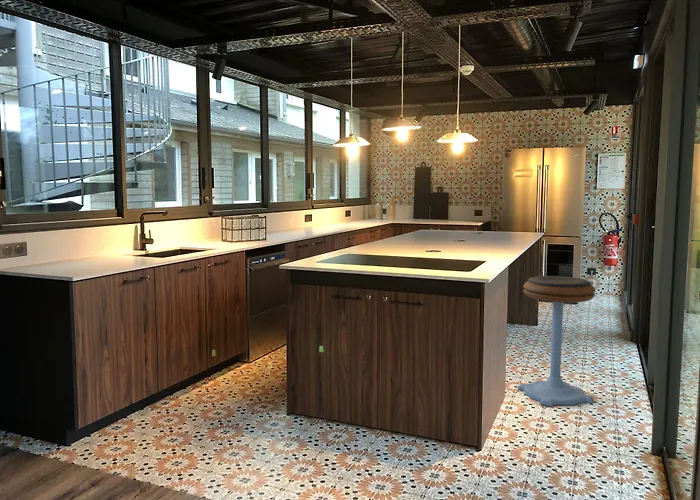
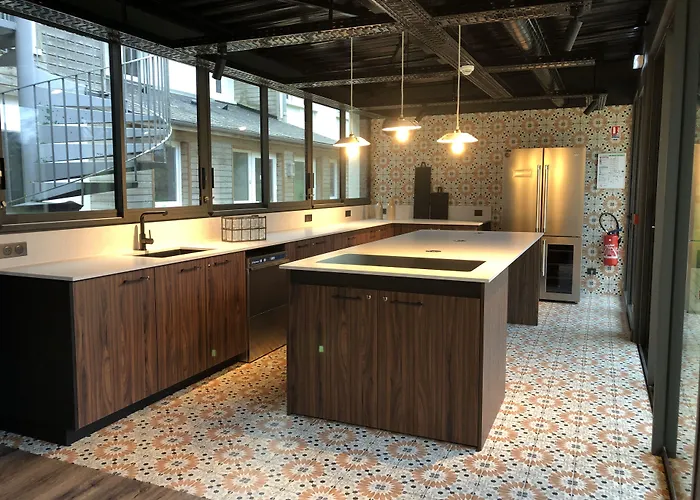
- bar stool (556, 337)
